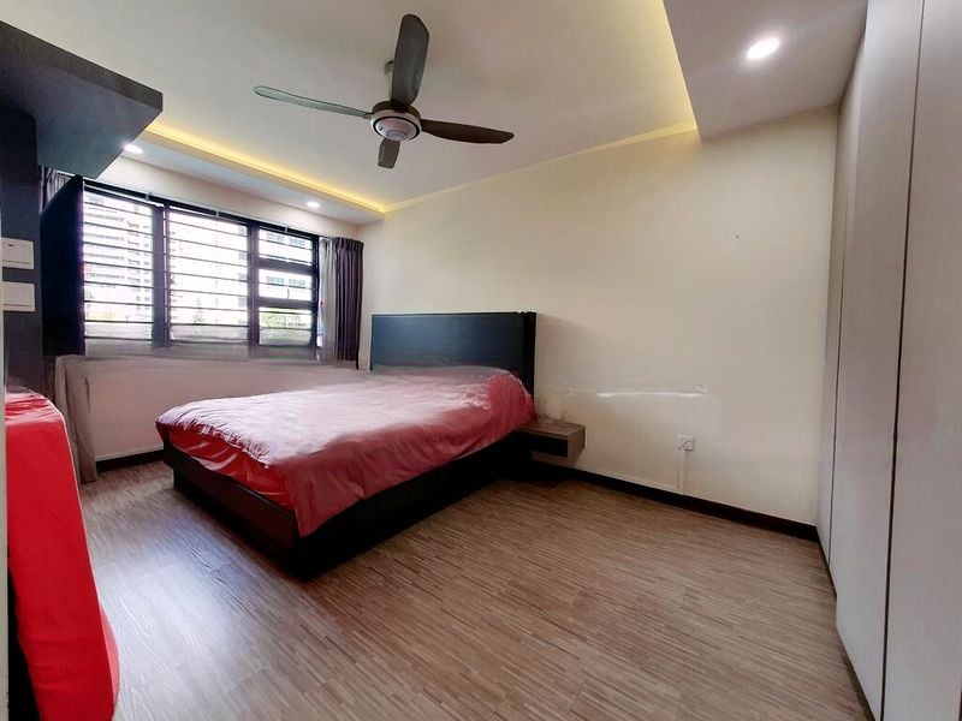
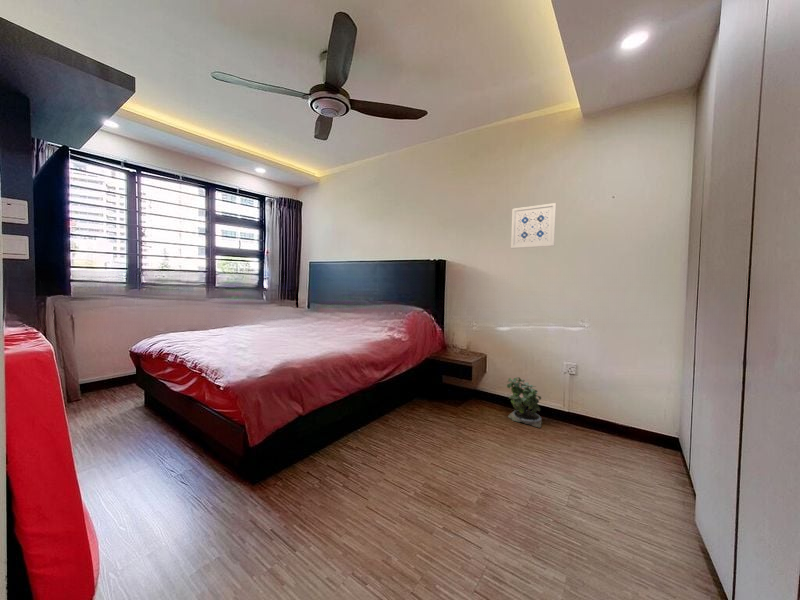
+ wall art (532, 226)
+ potted plant (524, 397)
